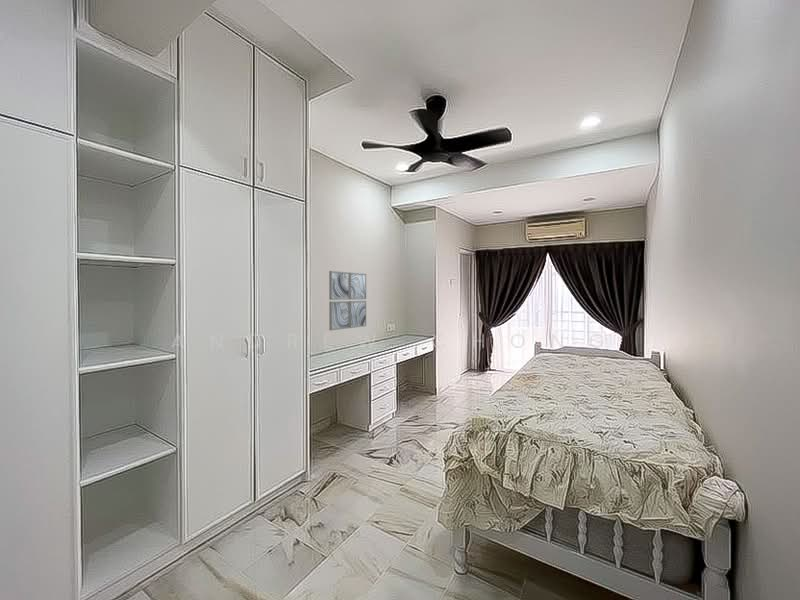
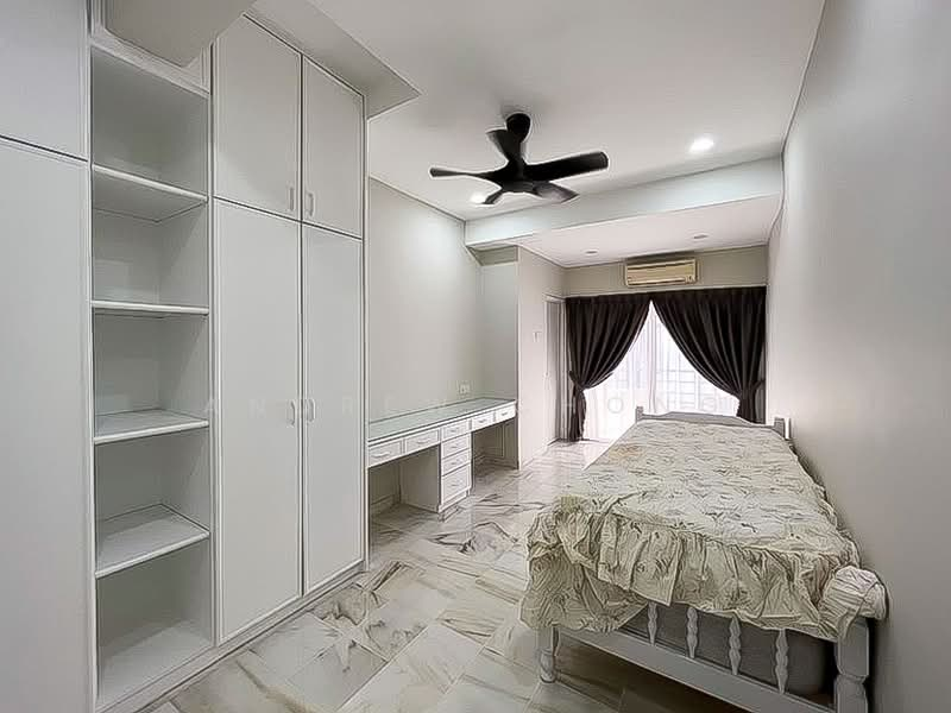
- wall art (349, 299)
